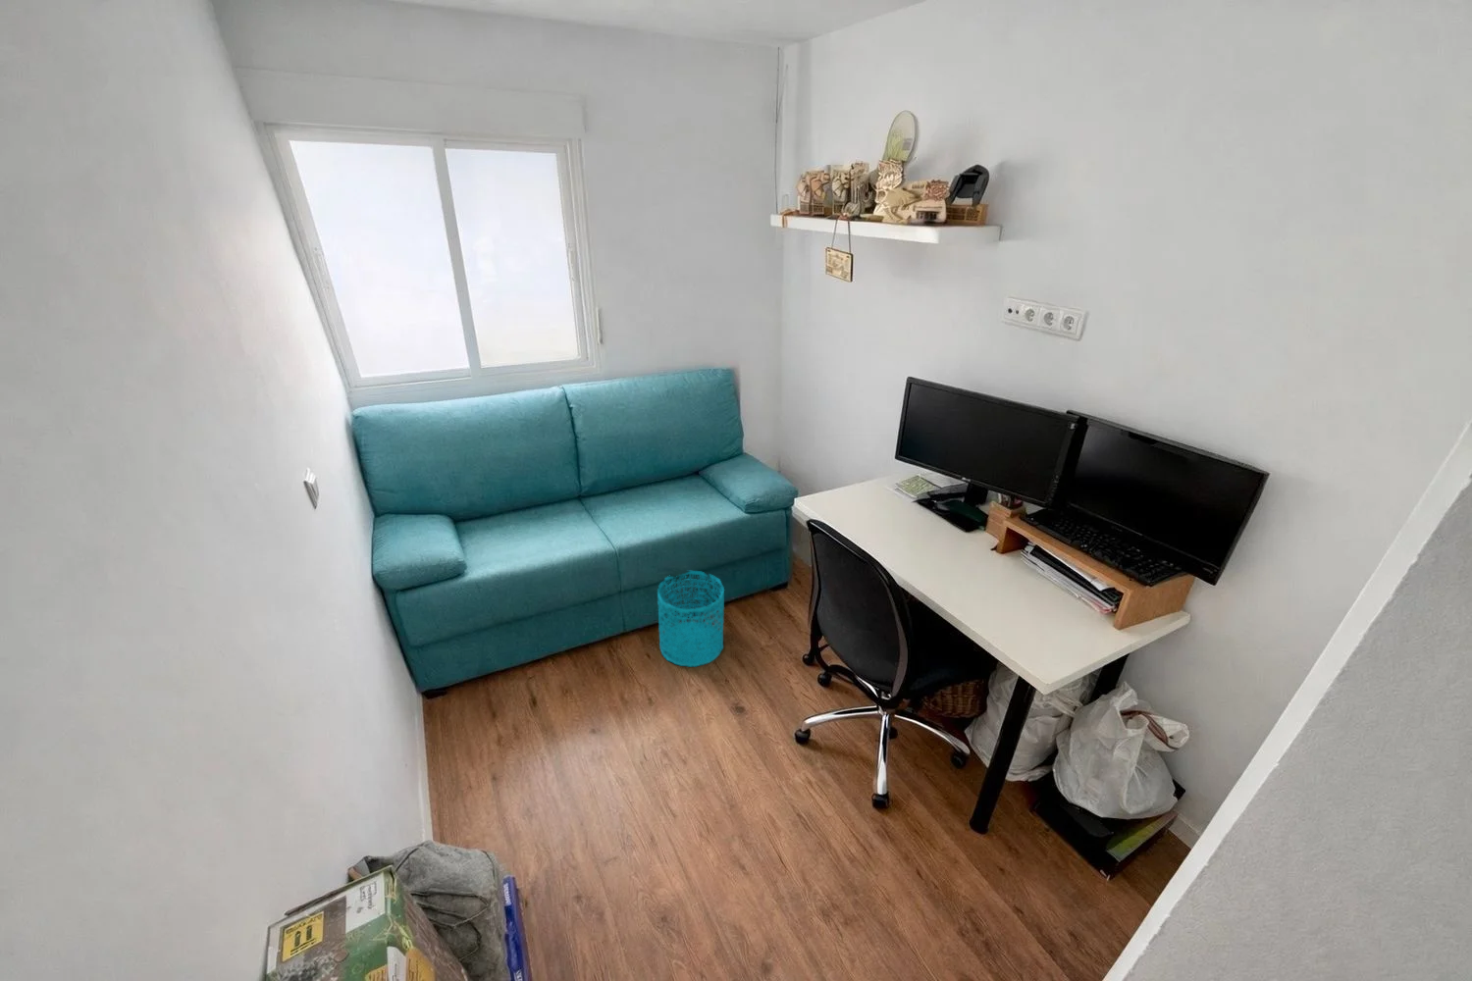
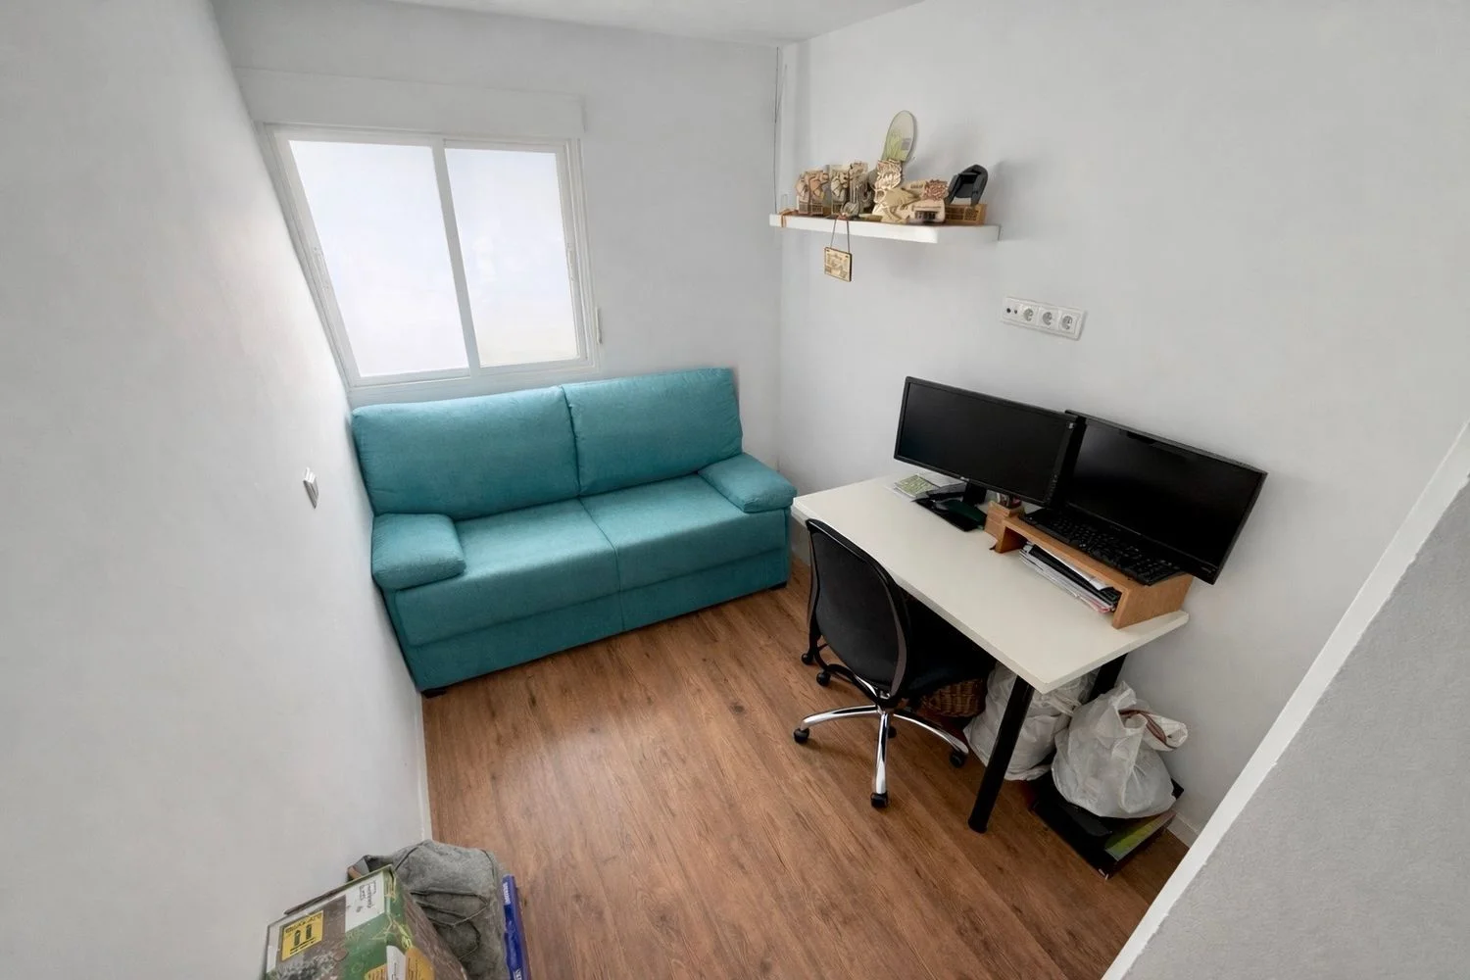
- wastebasket (691, 618)
